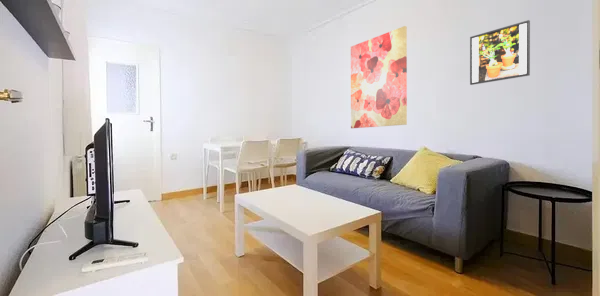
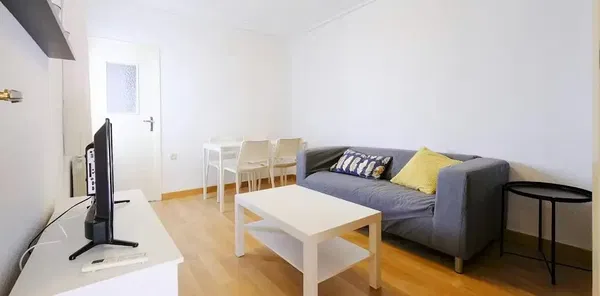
- wall art (376, 82)
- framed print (497, 54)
